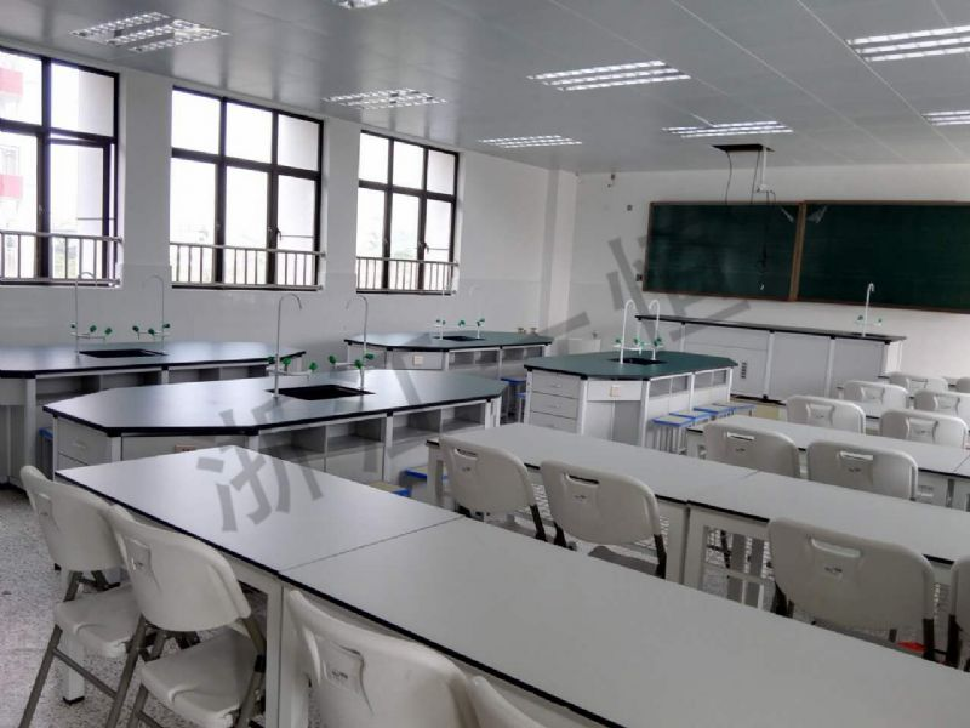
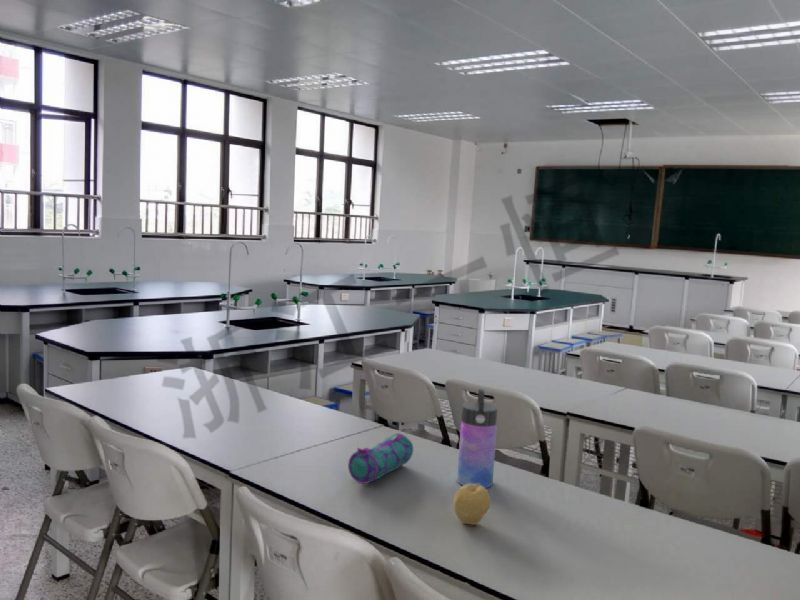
+ pencil case (381, 456)
+ water bottle (477, 435)
+ fruit (472, 500)
